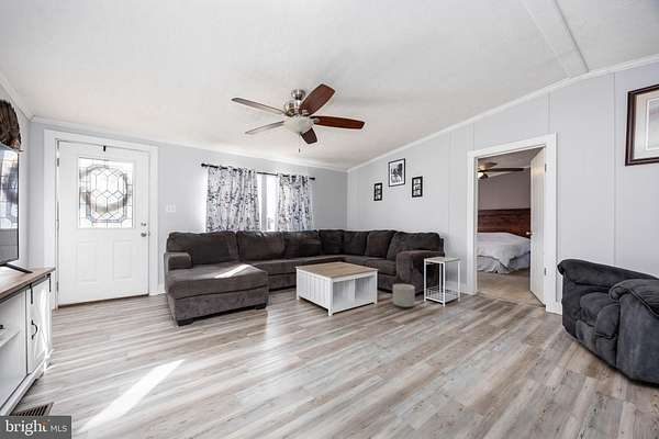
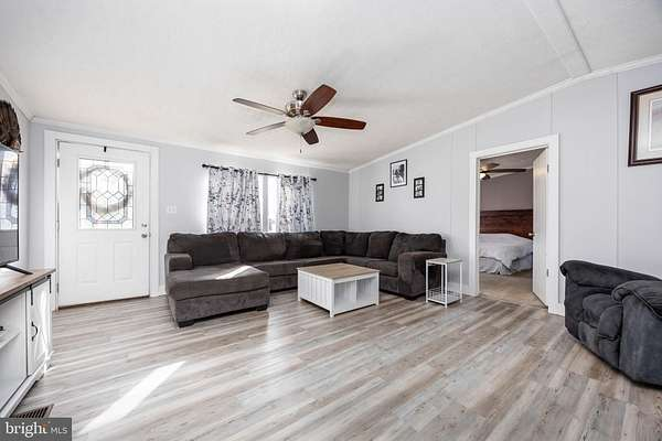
- planter (403, 296)
